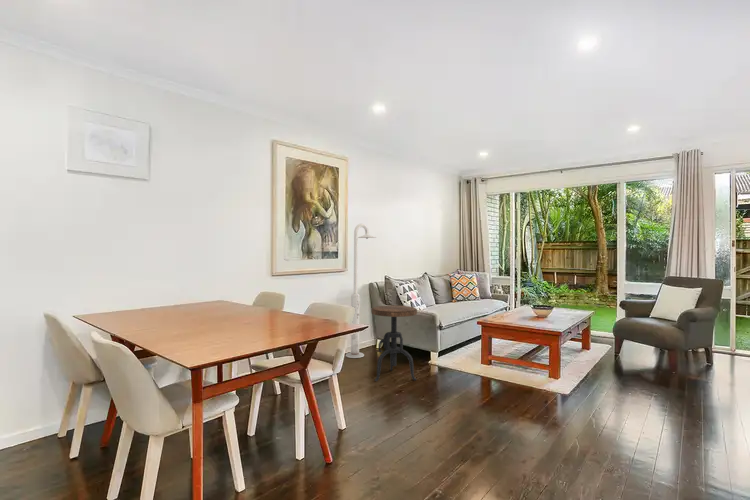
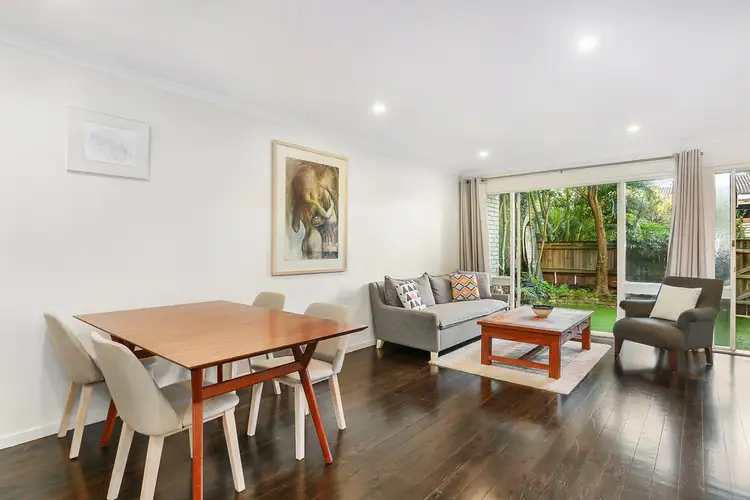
- side table (394, 342)
- floor lamp (356, 288)
